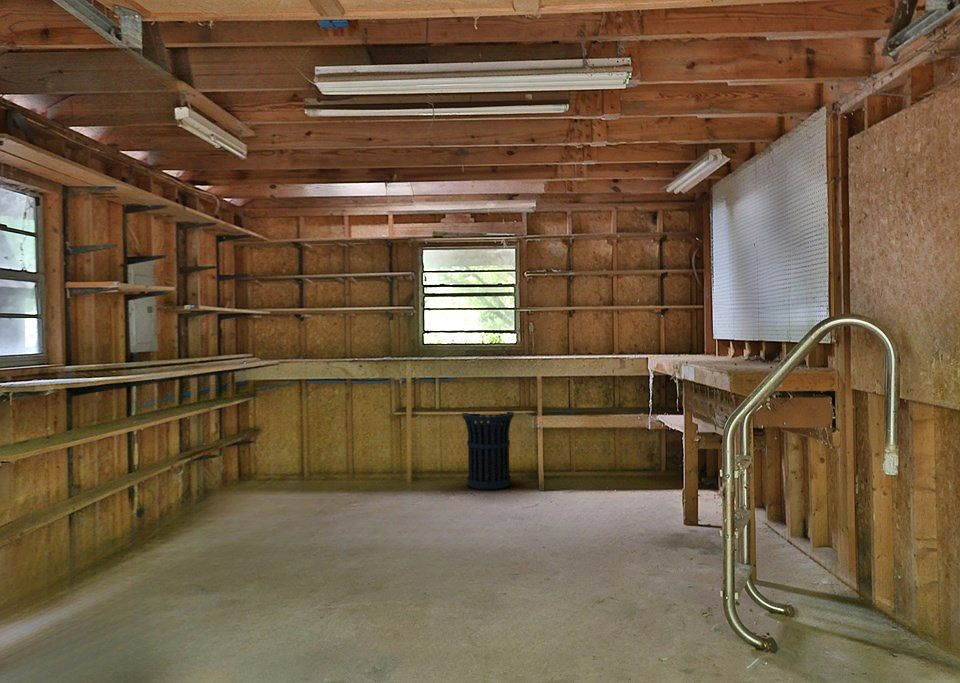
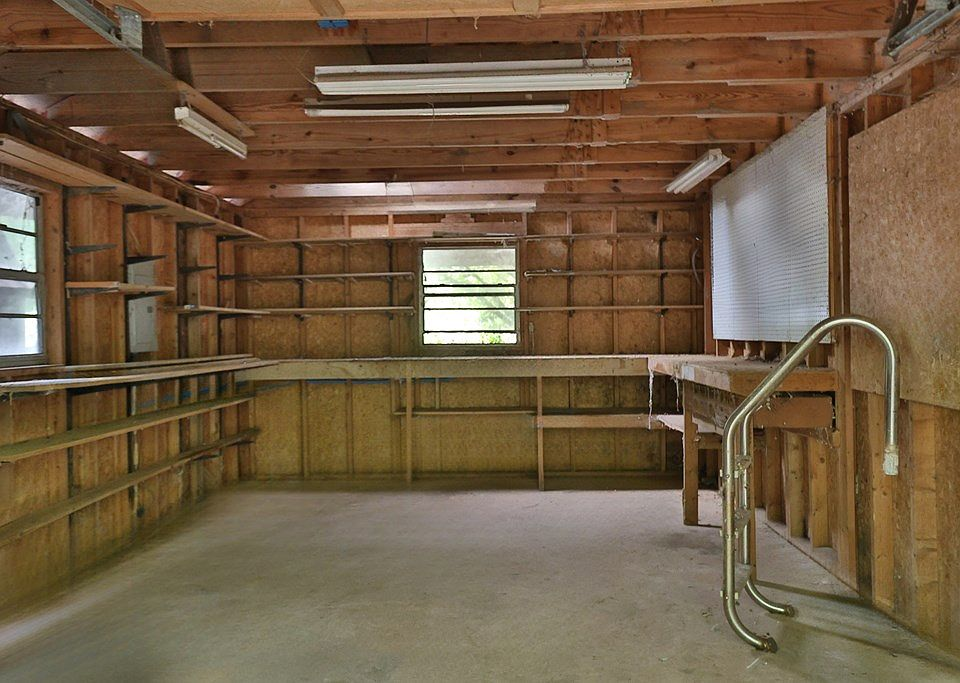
- trash can (488, 449)
